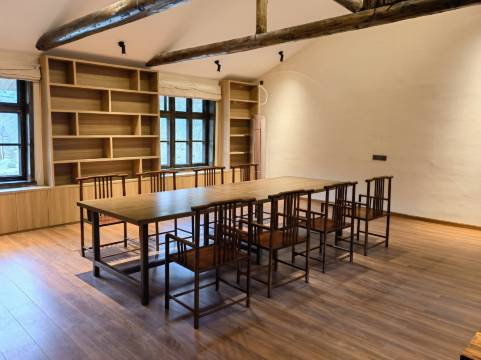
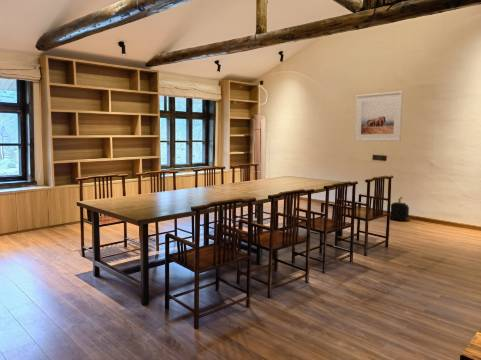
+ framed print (377, 117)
+ plant pot (398, 208)
